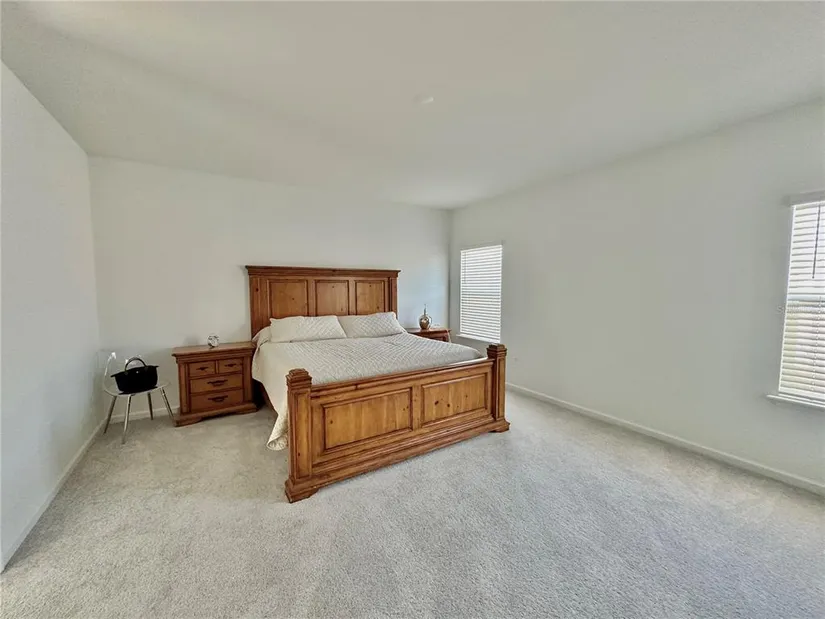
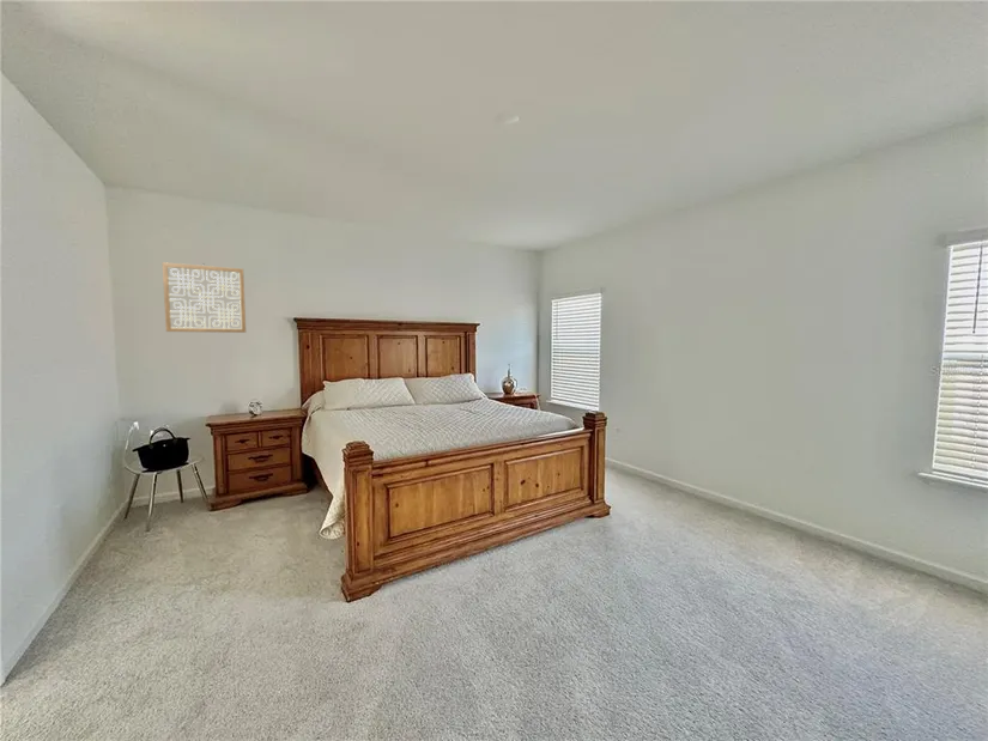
+ wall art (206, 297)
